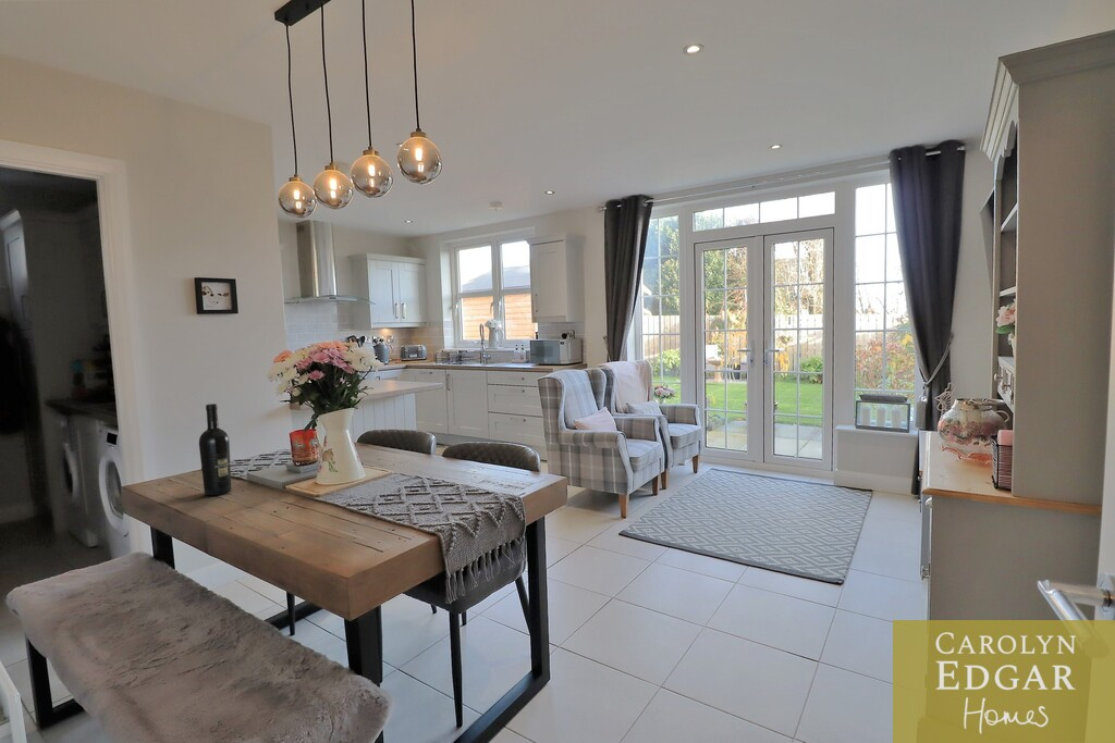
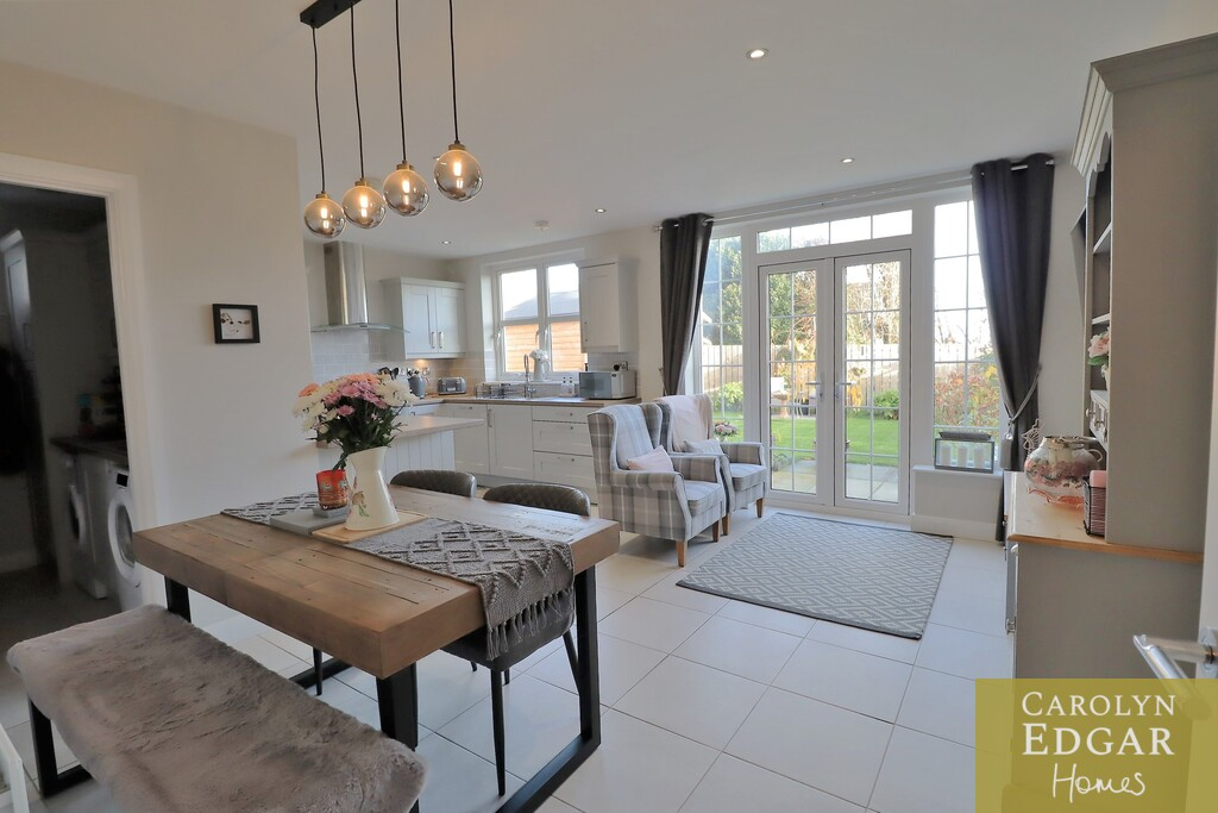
- wine bottle (215, 448)
